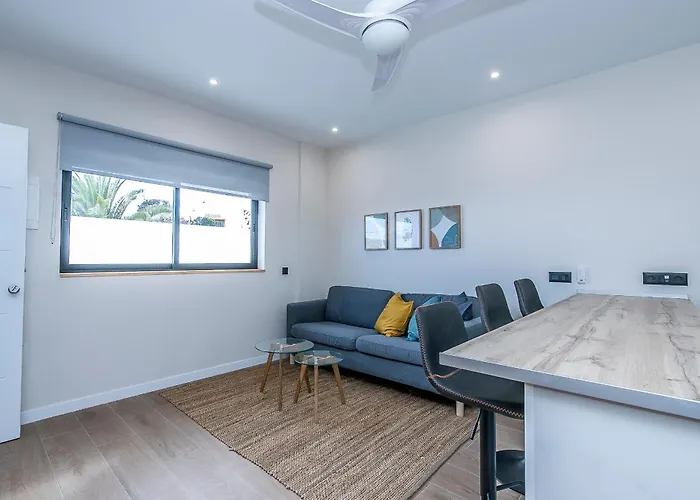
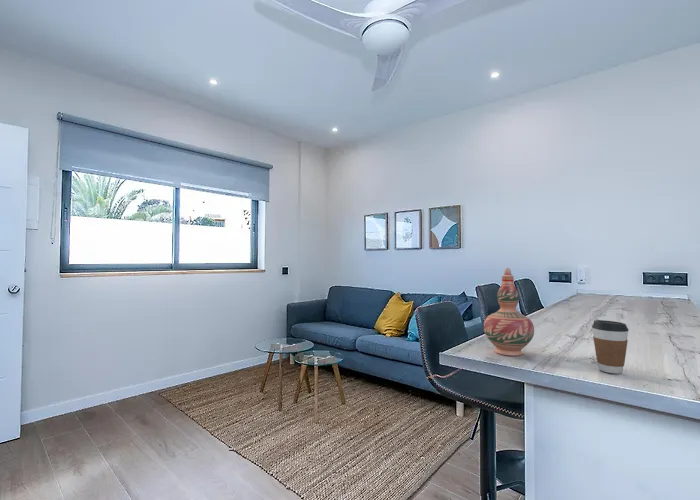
+ decorative vase (508, 309)
+ coffee cup (610, 346)
